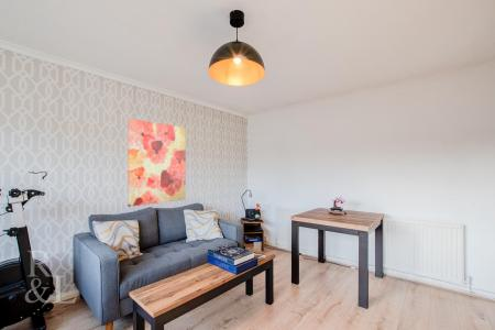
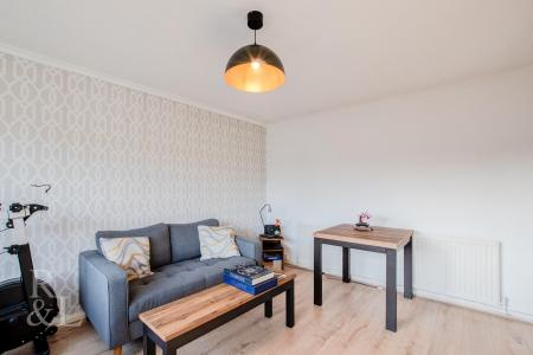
- wall art (158, 163)
